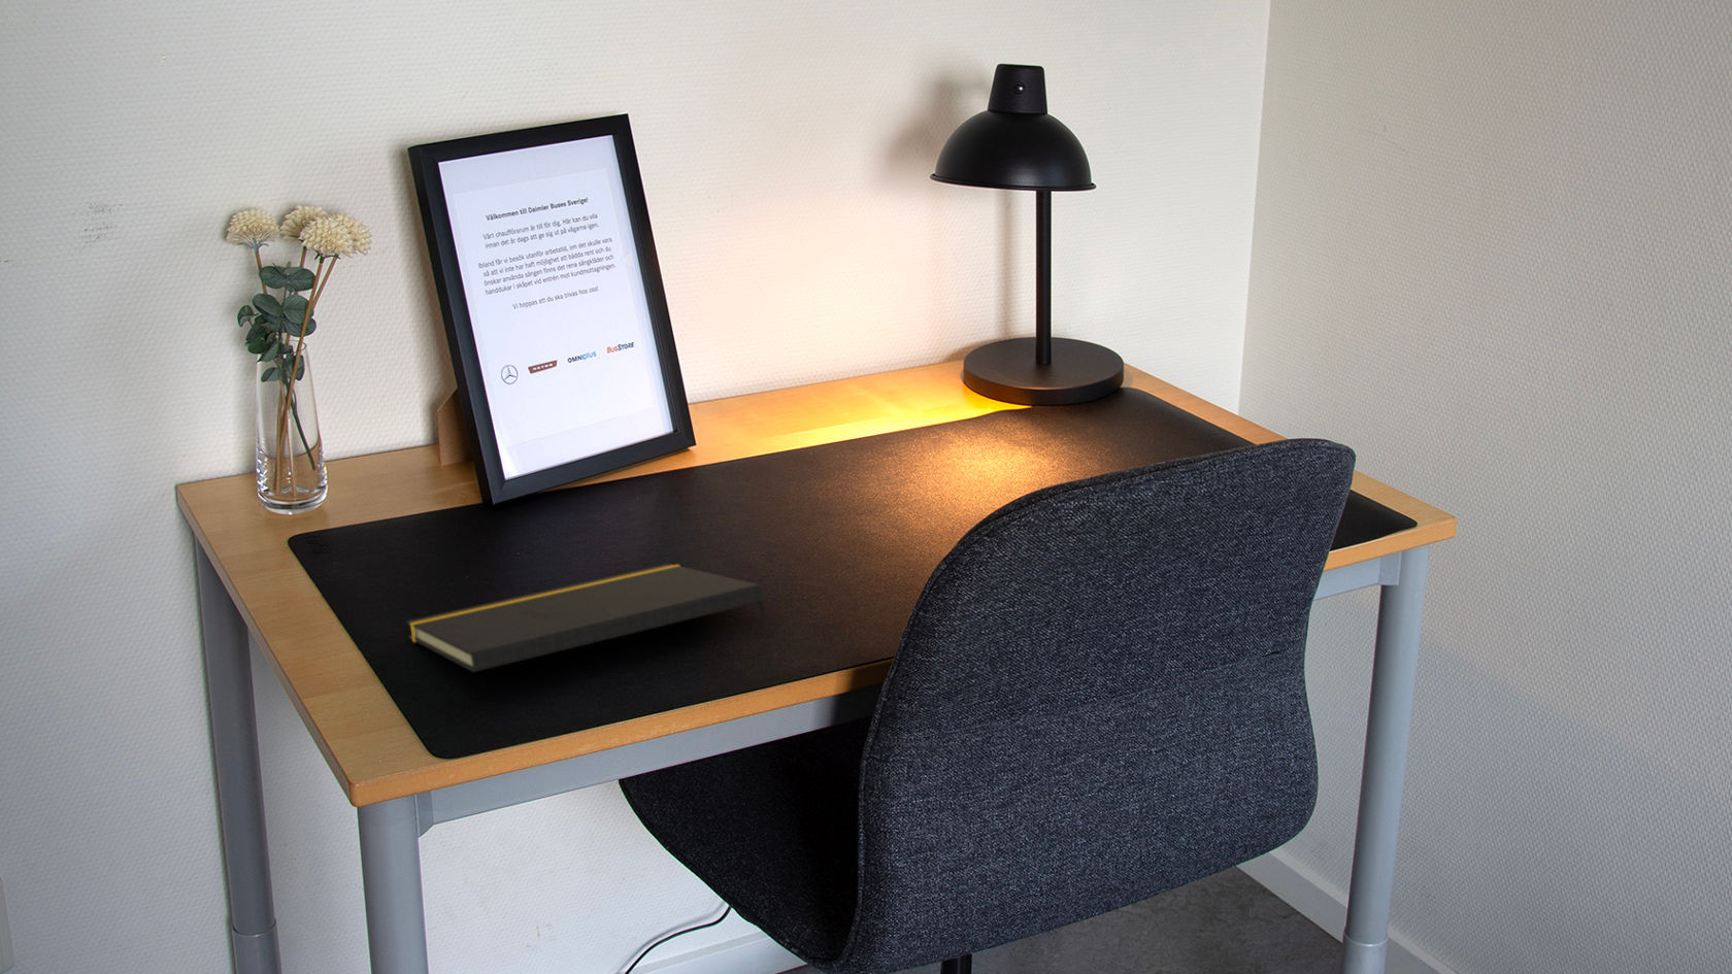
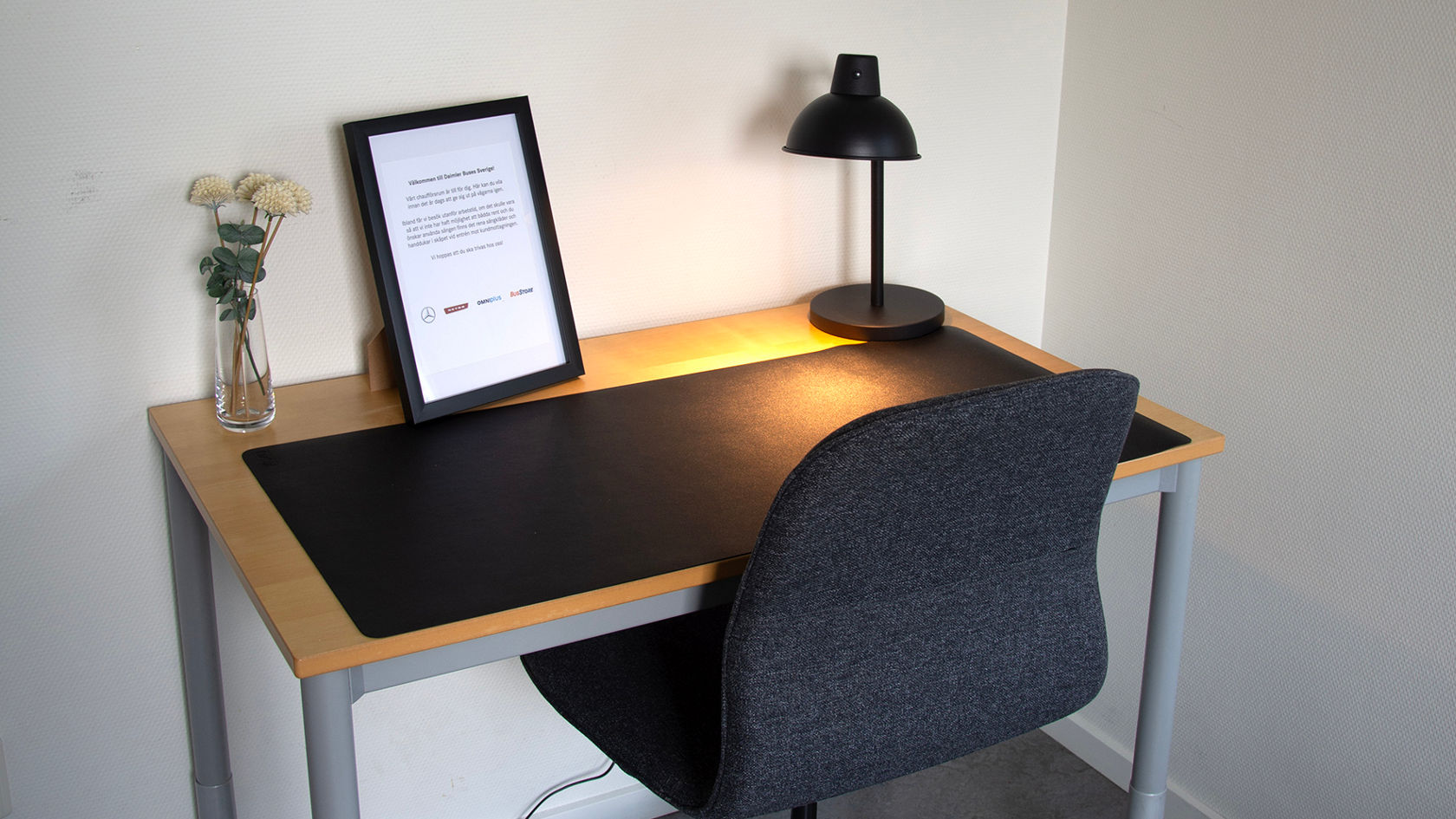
- notepad (583, 611)
